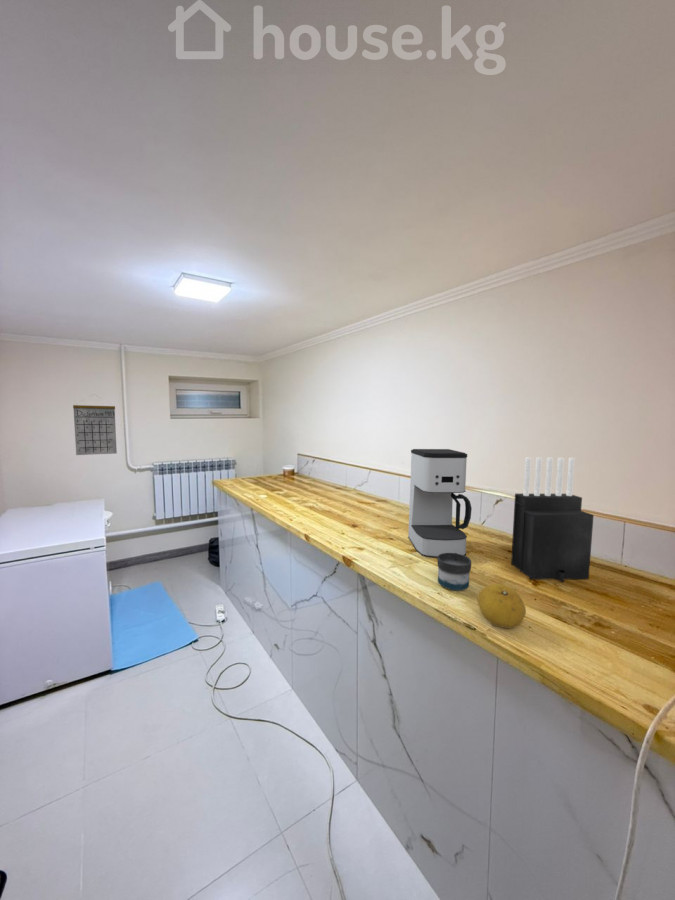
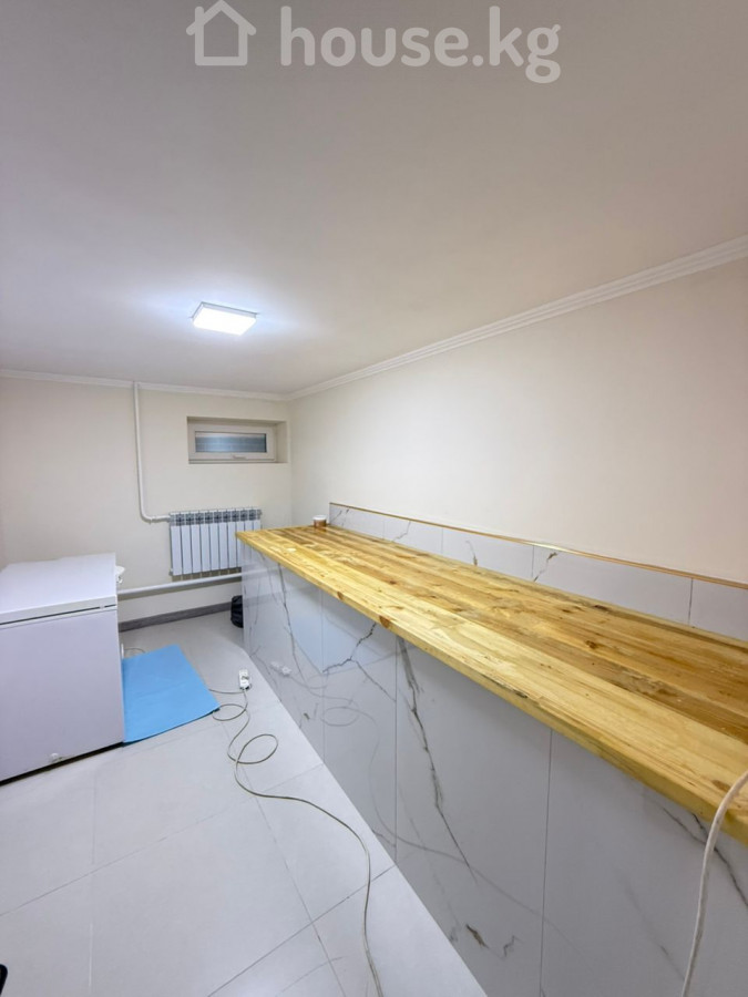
- knife block (554, 517)
- coffee maker (442, 499)
- calendar (95, 424)
- mug (452, 570)
- fruit (501, 604)
